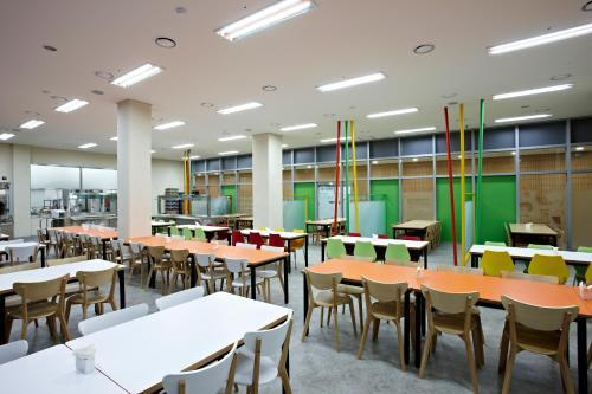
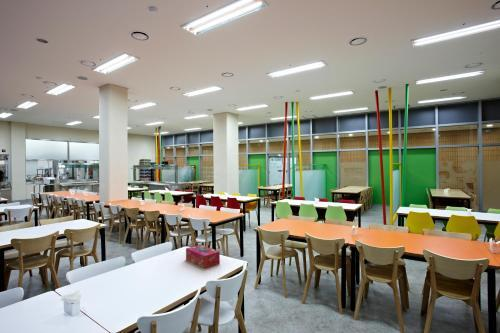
+ tissue box (202, 255)
